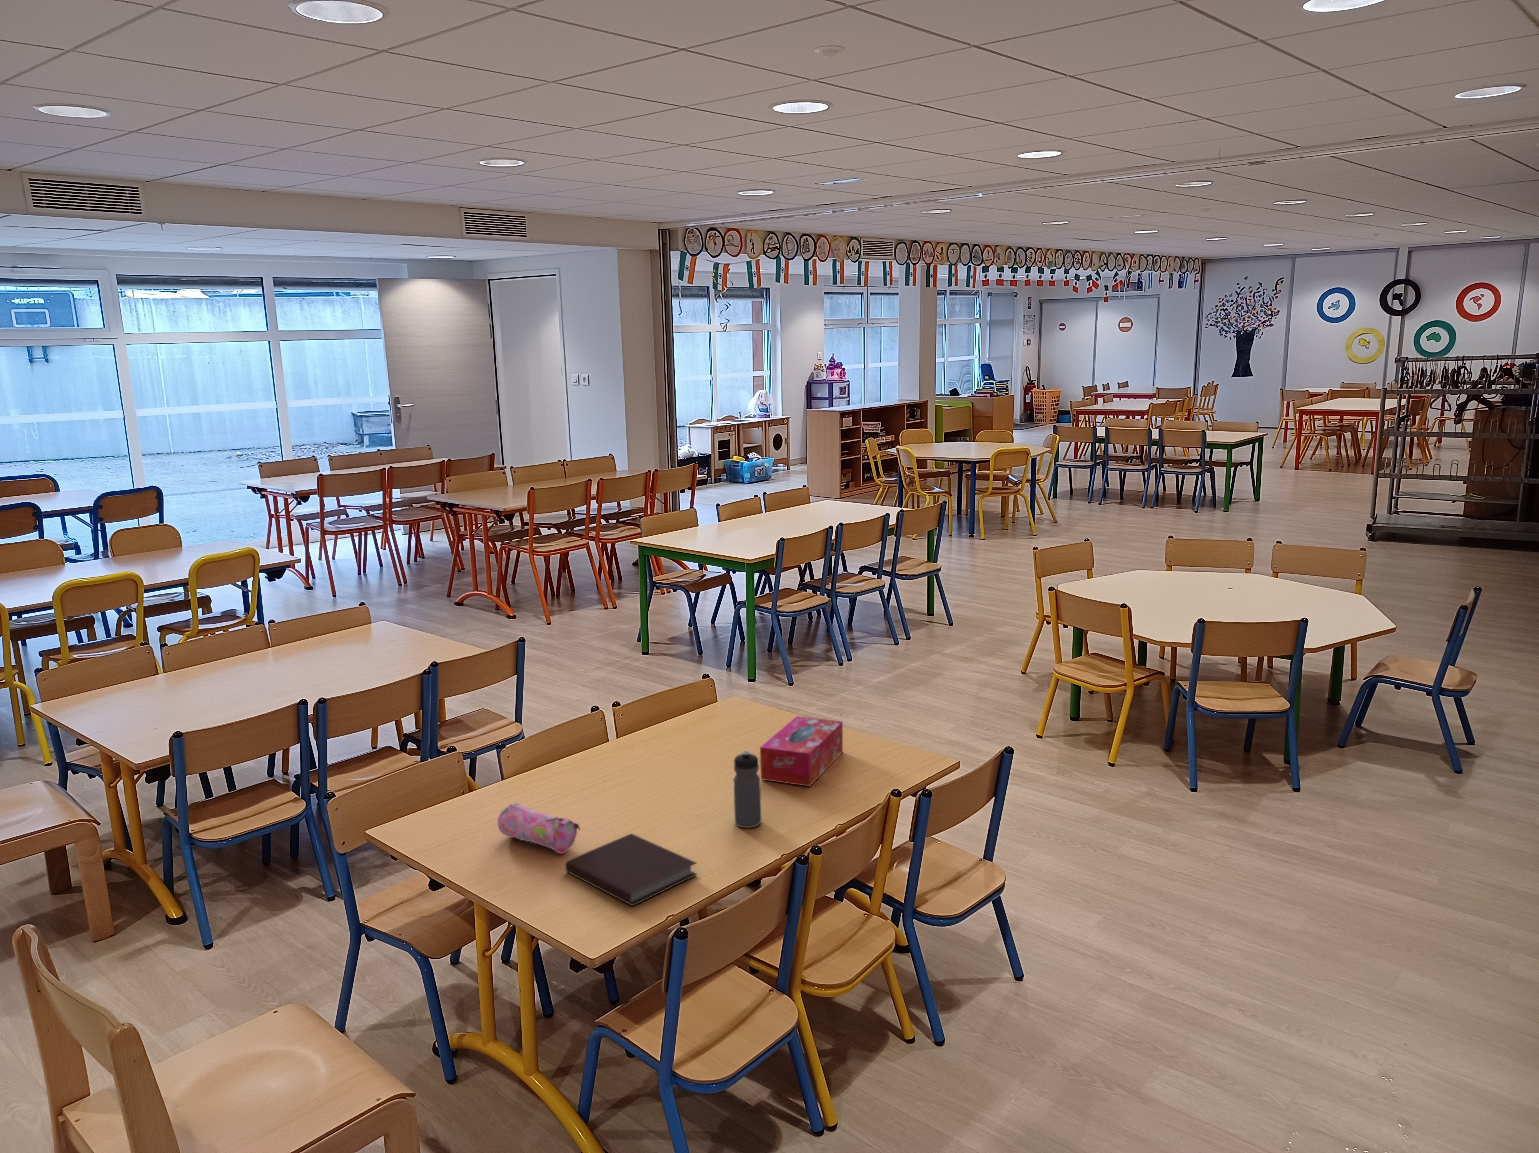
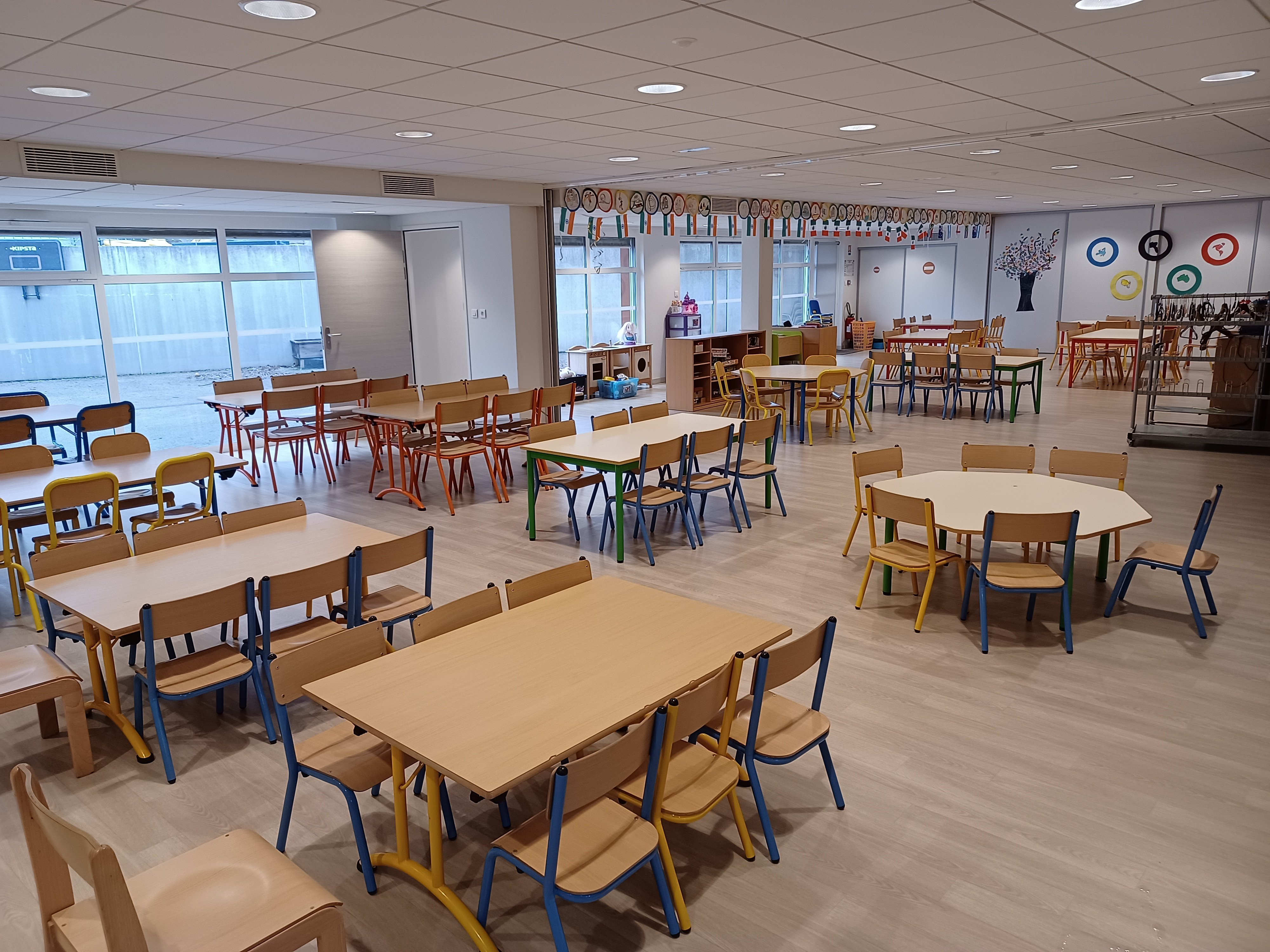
- notebook (631, 868)
- pencil case (538, 827)
- tissue box (802, 750)
- water bottle (746, 787)
